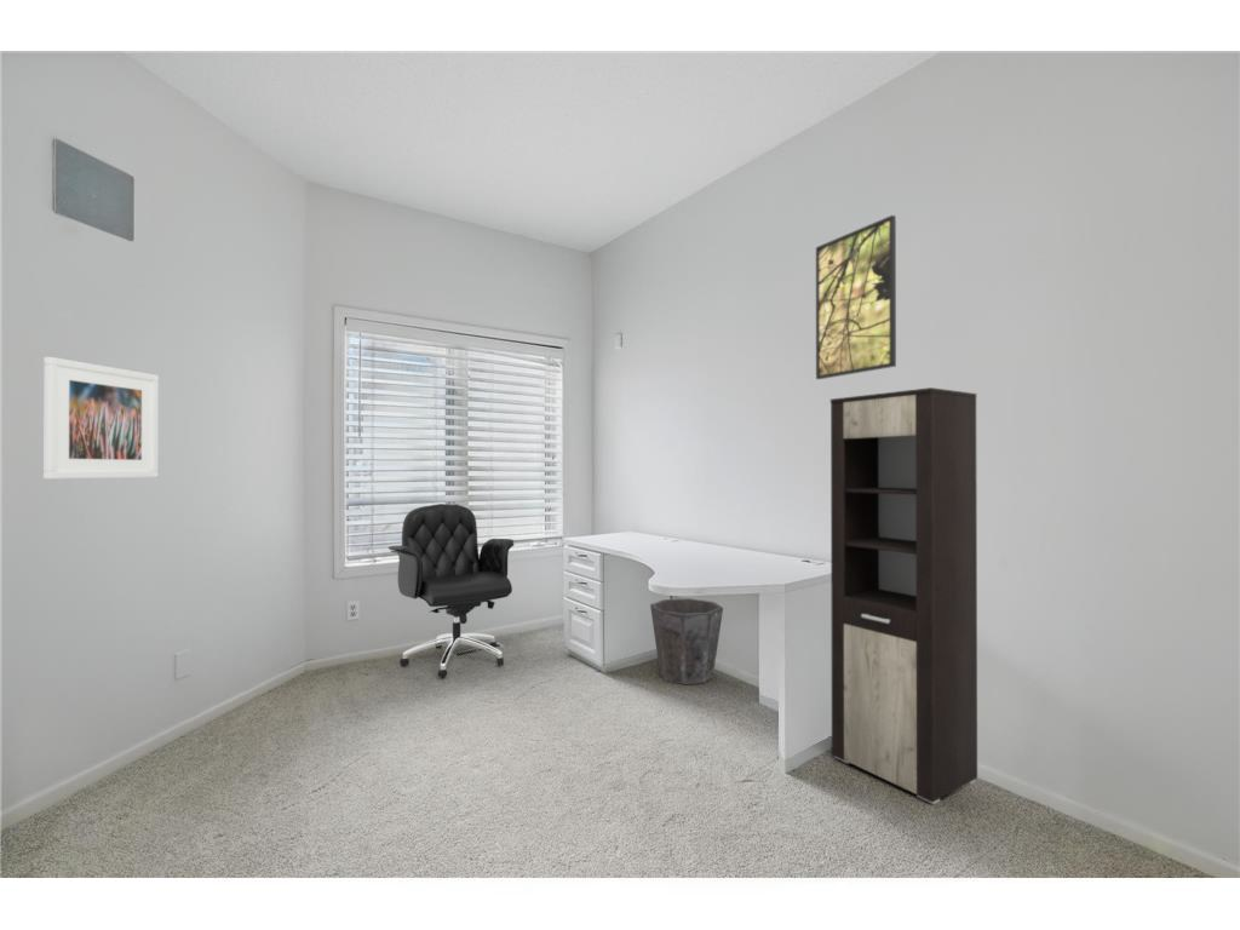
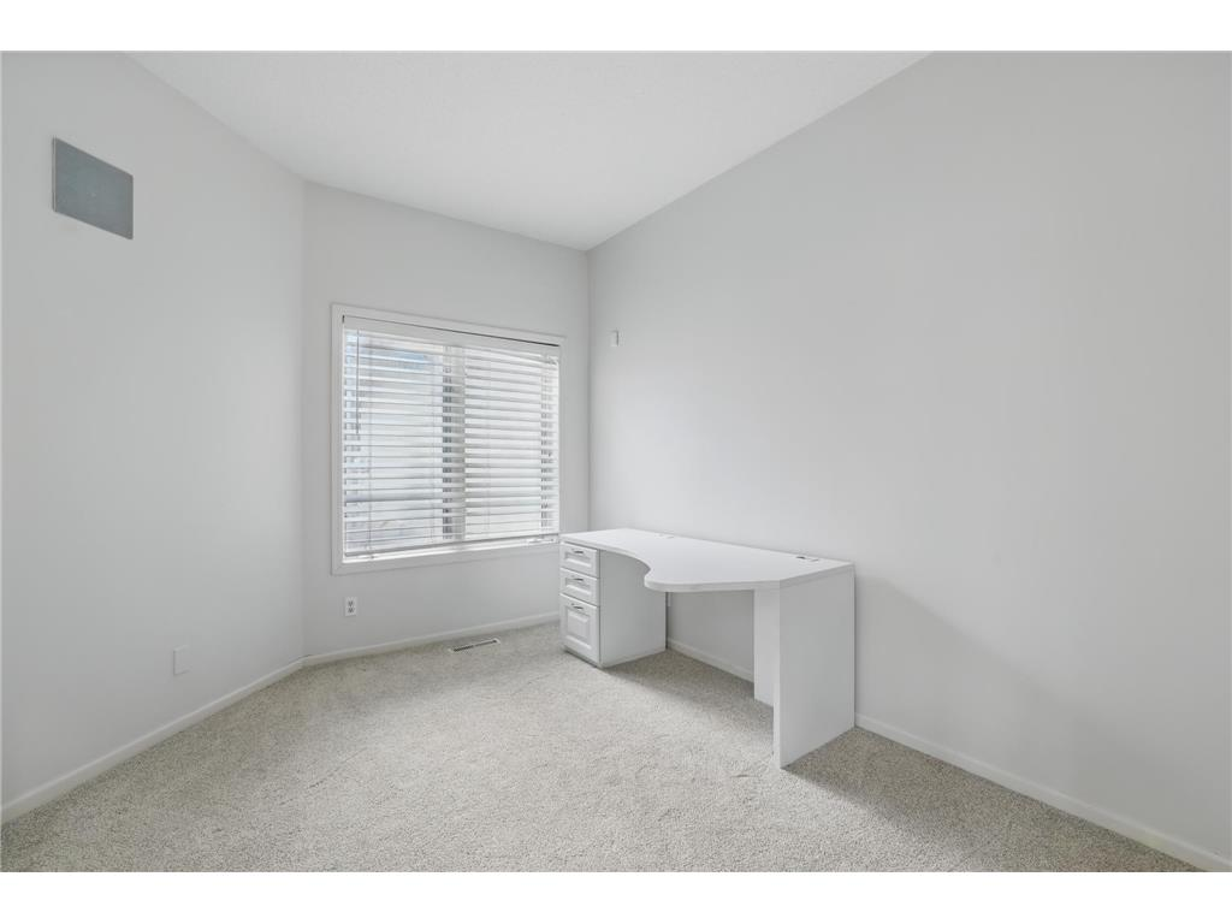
- office chair (454, 581)
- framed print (852, 303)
- waste bin (685, 641)
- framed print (105, 421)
- cabinet (900, 582)
